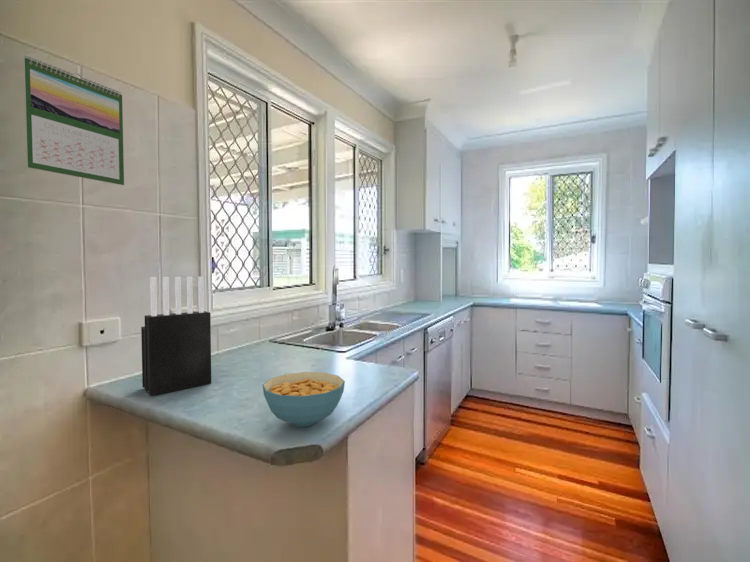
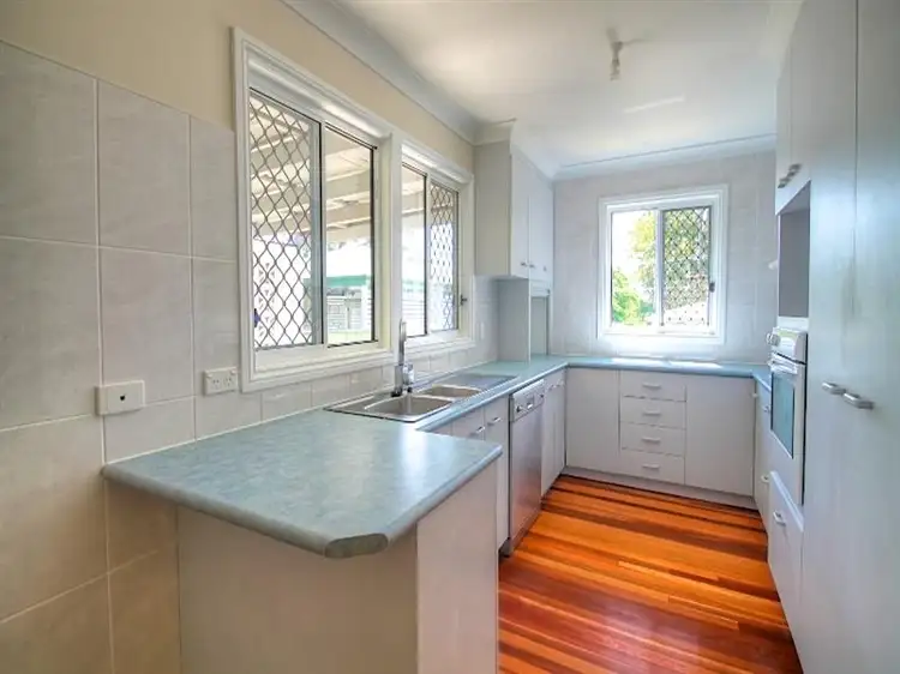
- calendar (78, 125)
- knife block (175, 330)
- cereal bowl (304, 402)
